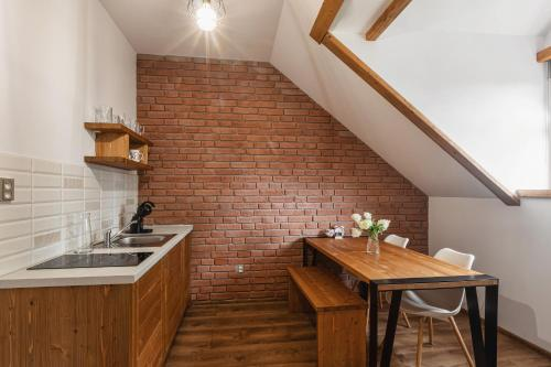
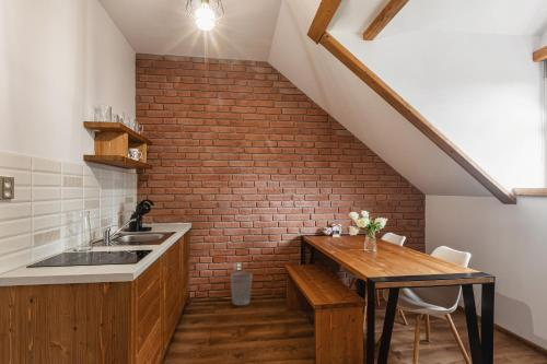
+ wastebasket (241, 289)
